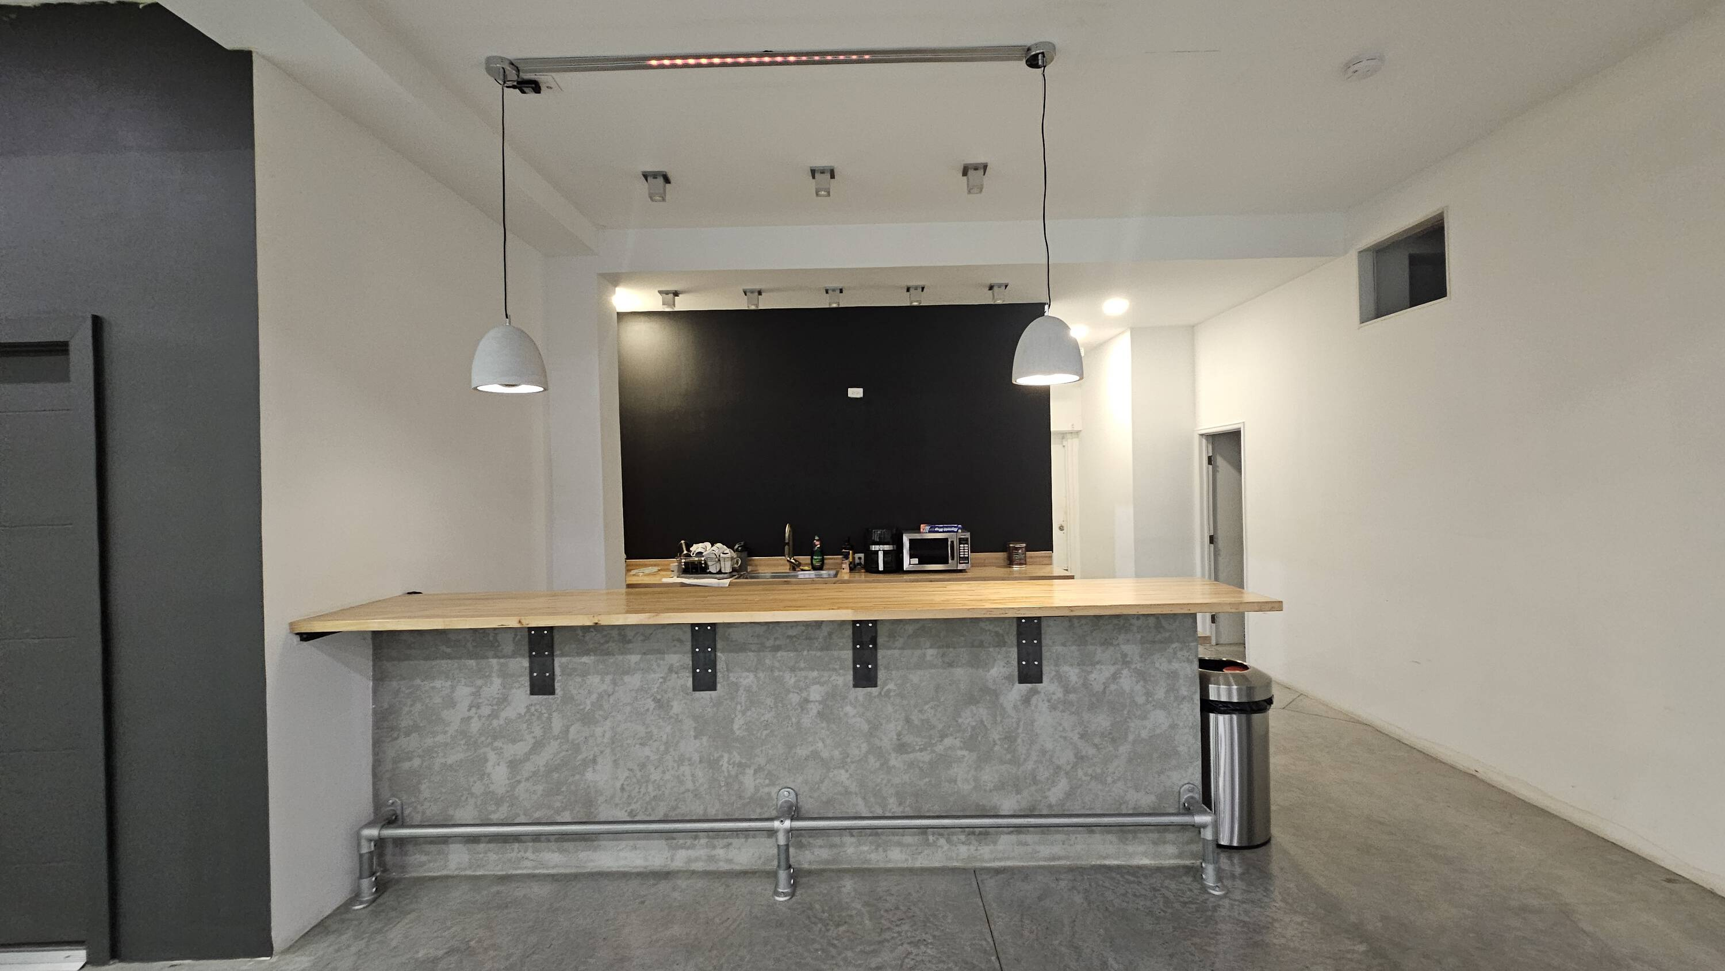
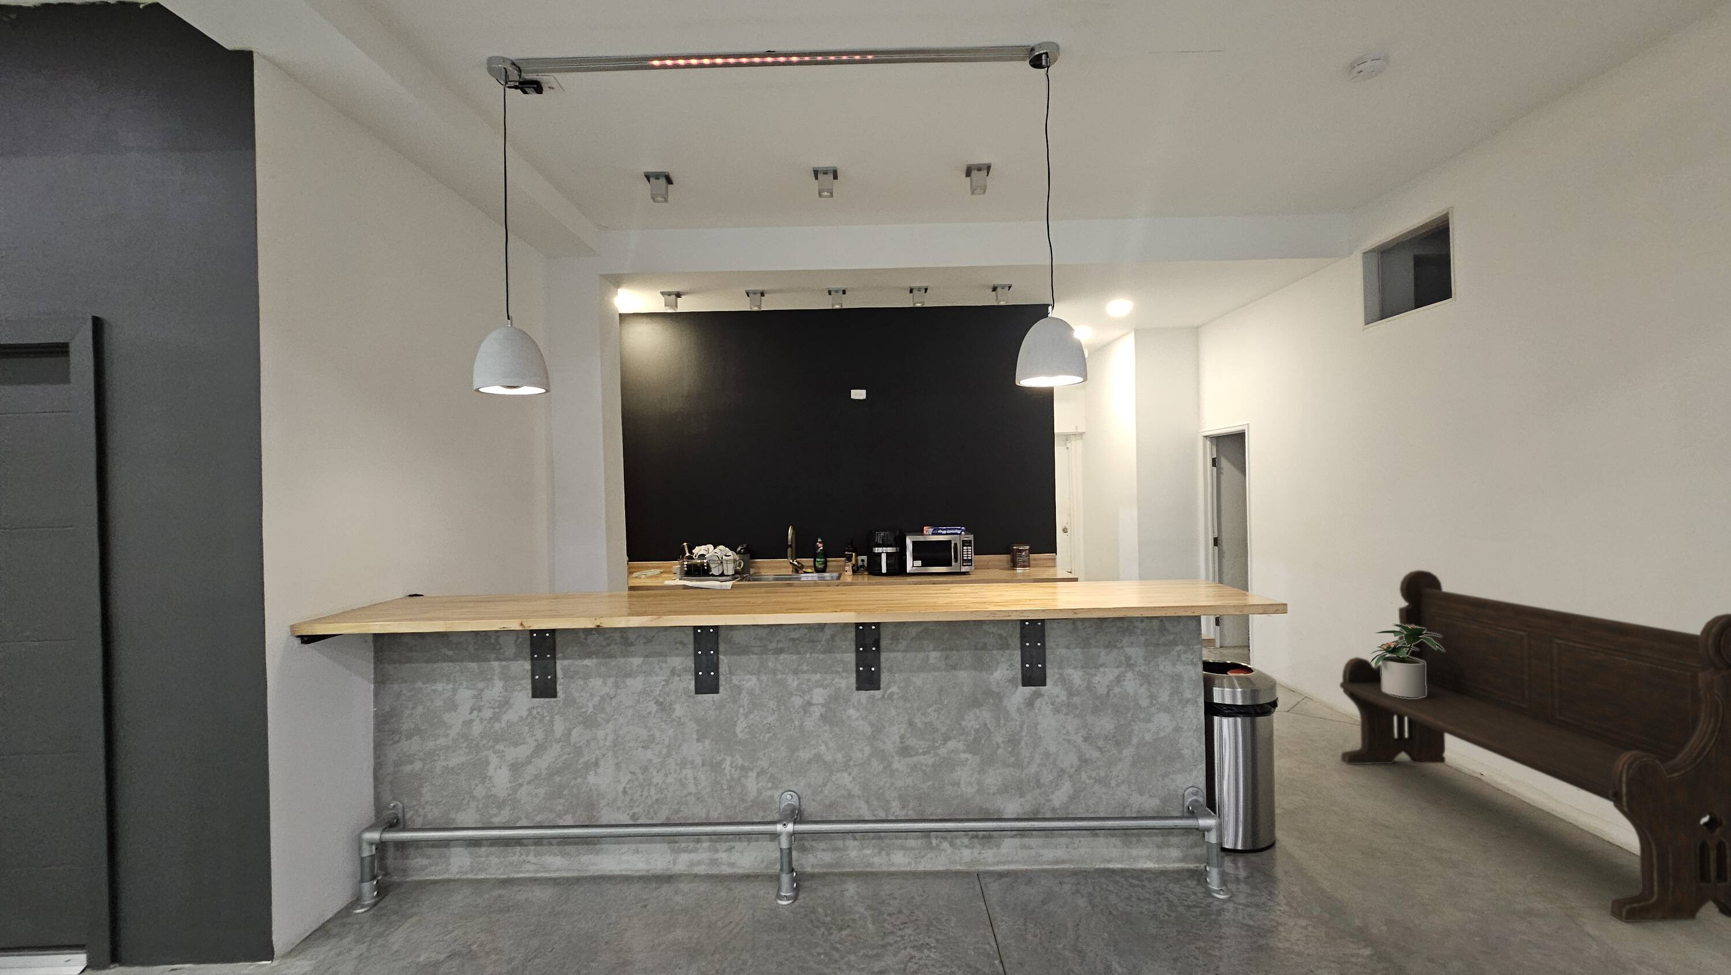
+ potted plant (1406, 658)
+ bench (1507, 705)
